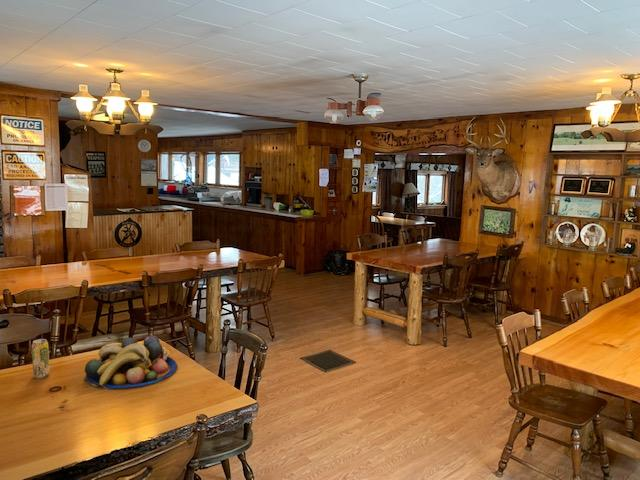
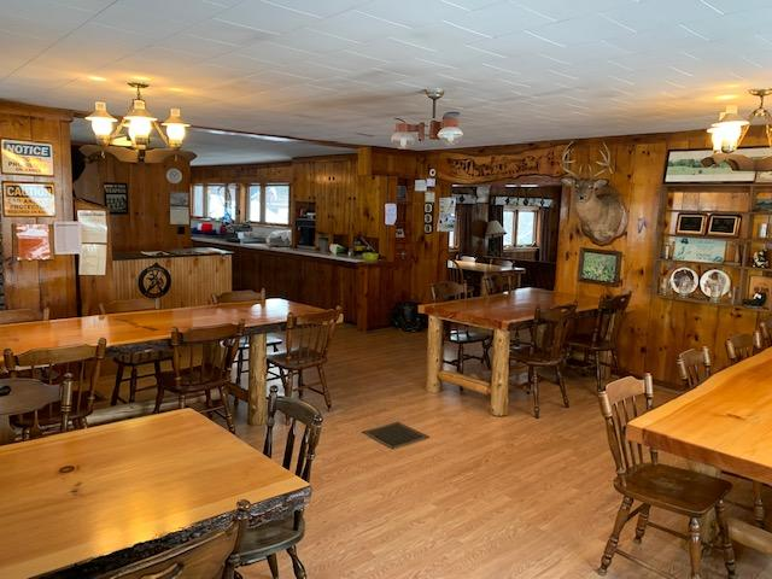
- fruit bowl (133, 356)
- beverage can (40, 357)
